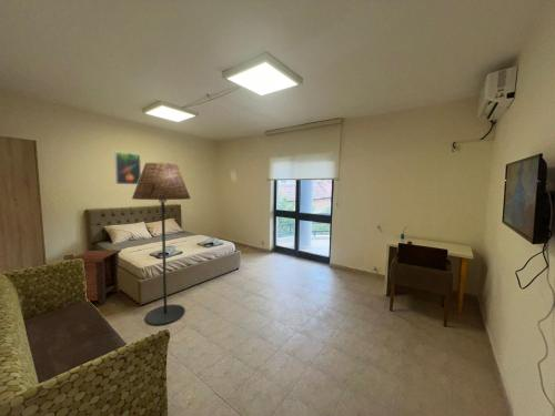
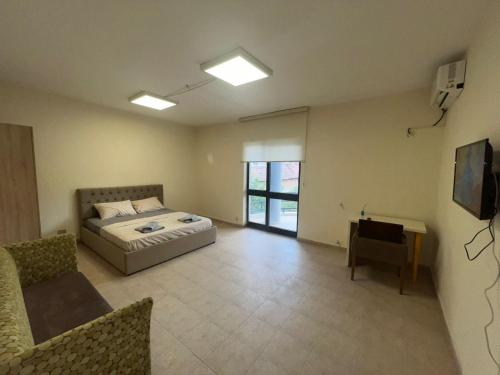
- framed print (128, 169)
- nightstand (97, 276)
- floor lamp (163, 241)
